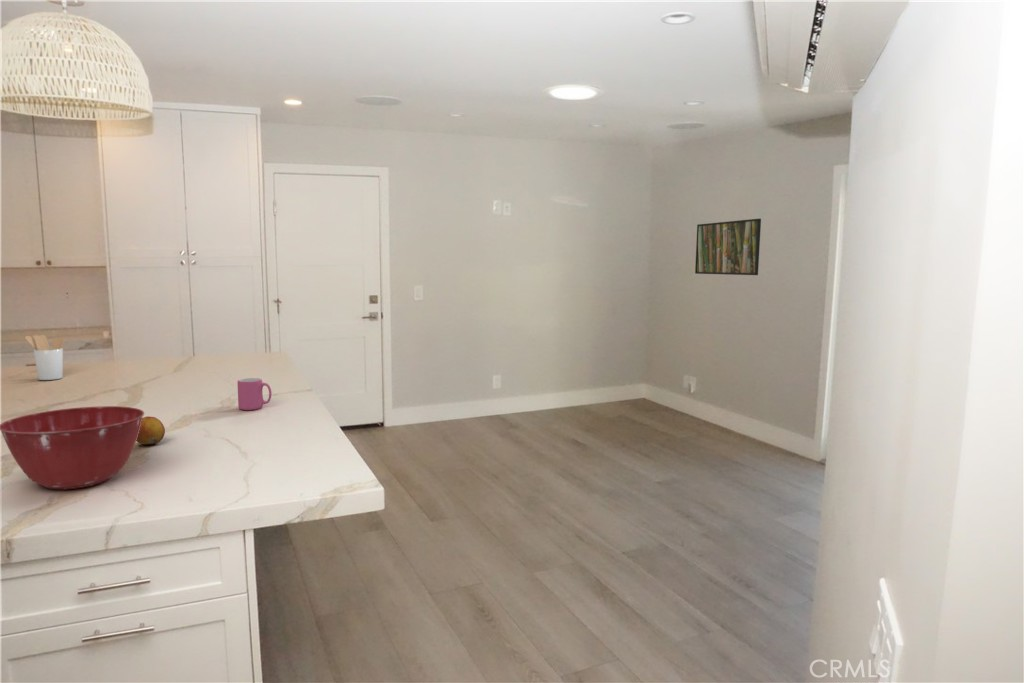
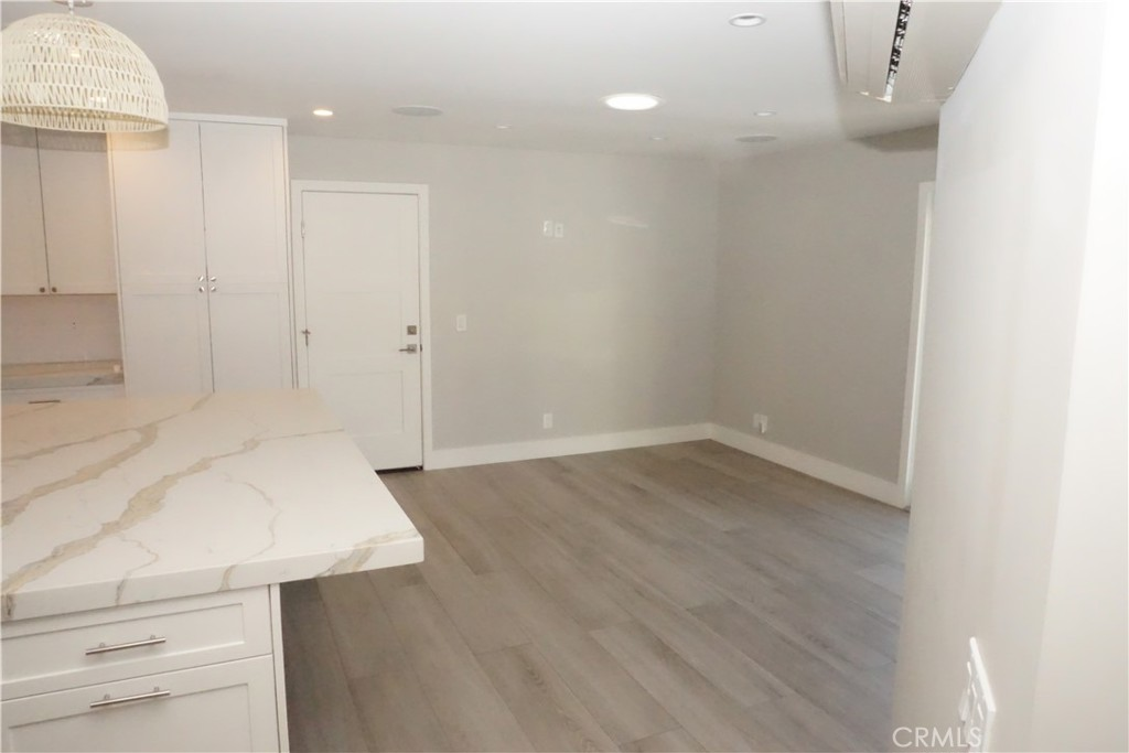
- mixing bowl (77, 448)
- utensil holder (44, 356)
- fruit (148, 429)
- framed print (725, 248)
- mug (254, 394)
